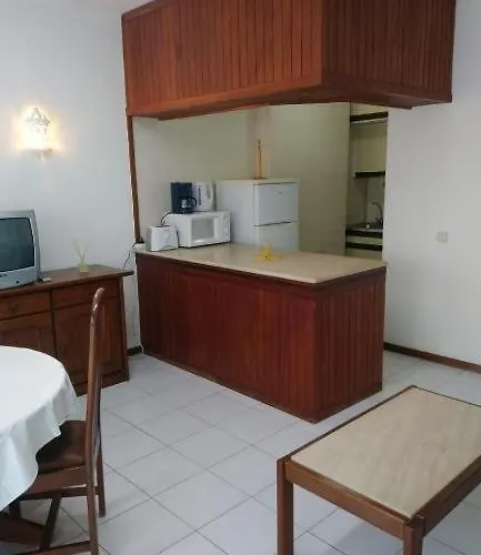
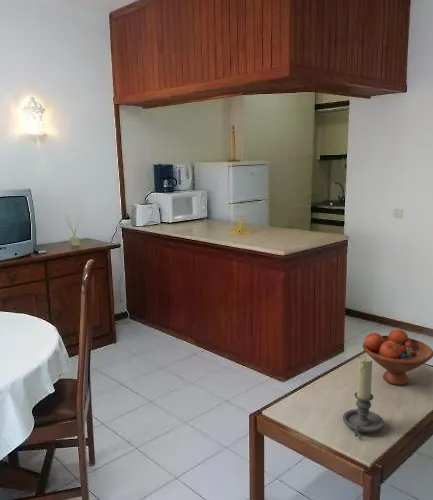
+ fruit bowl (396, 357)
+ candle holder (362, 393)
